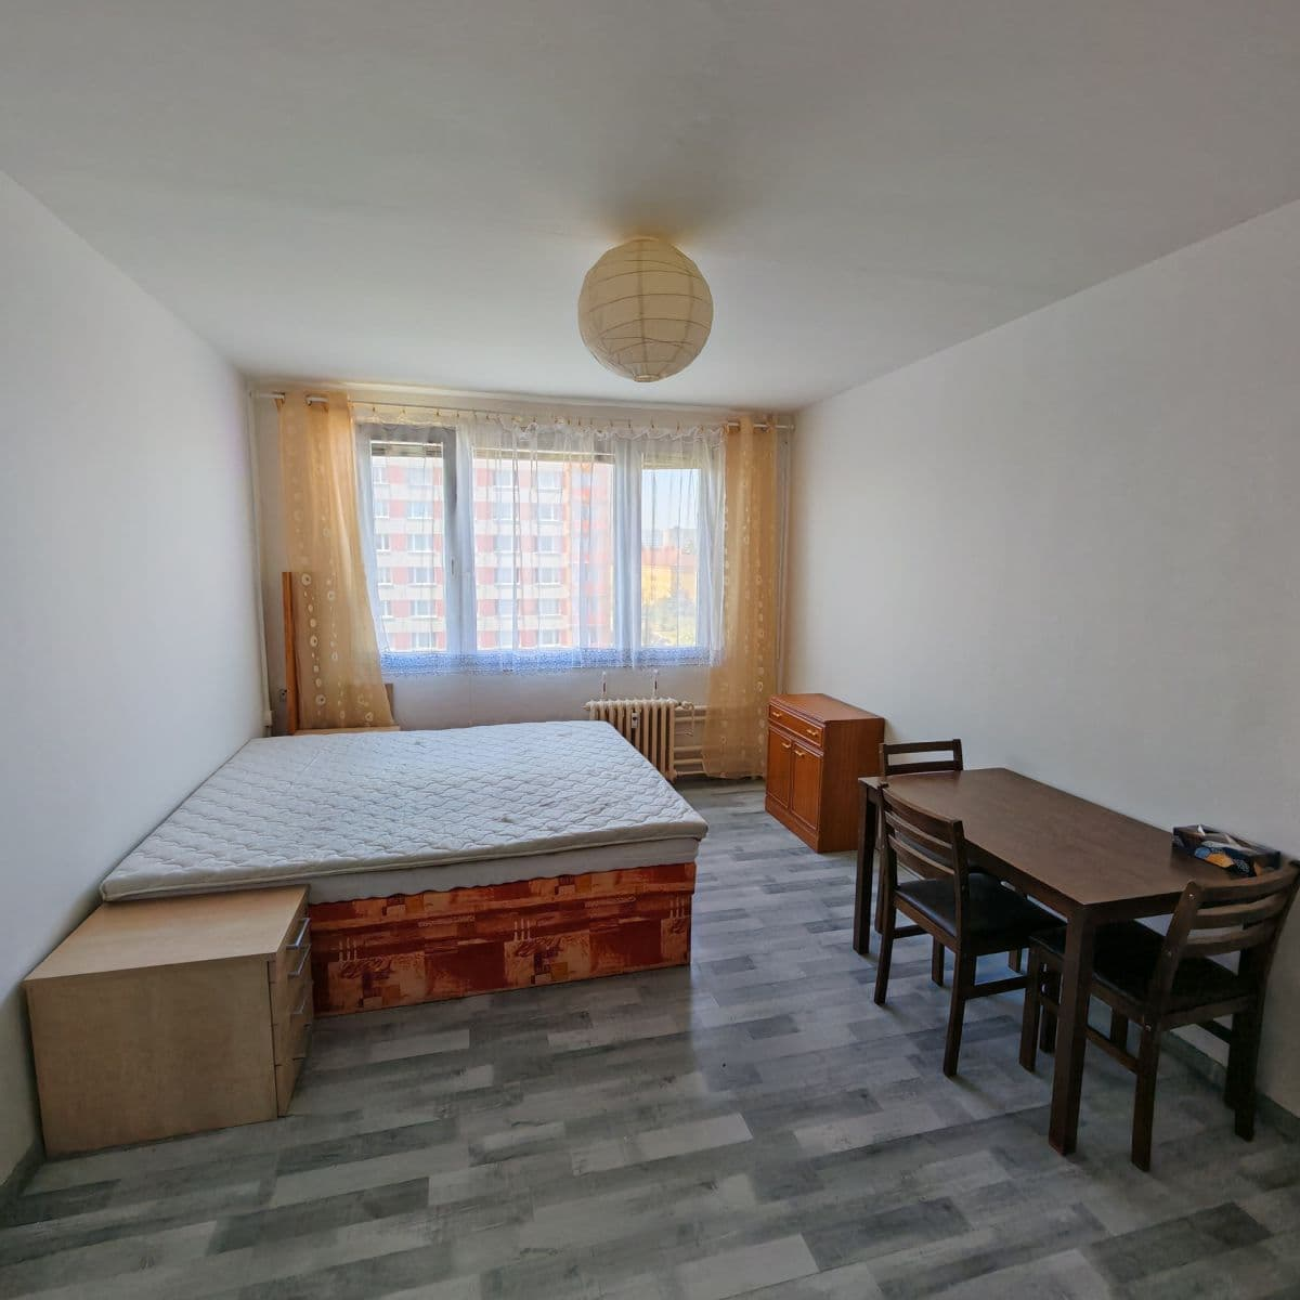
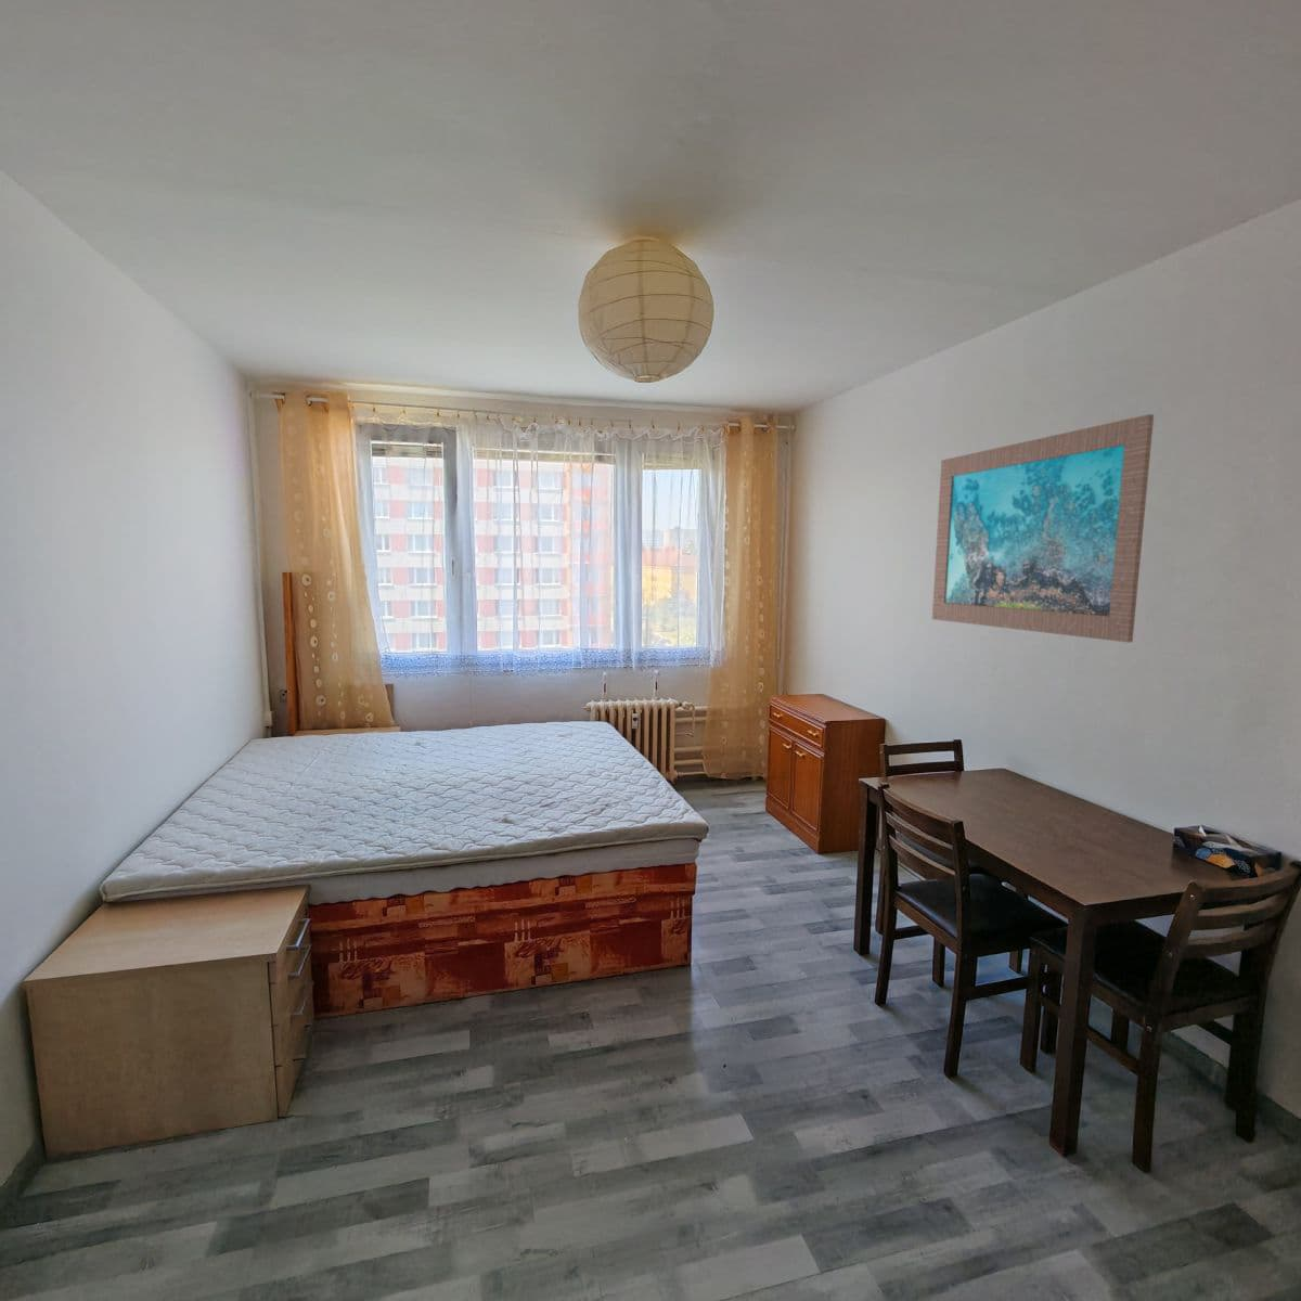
+ wall art (1021, 536)
